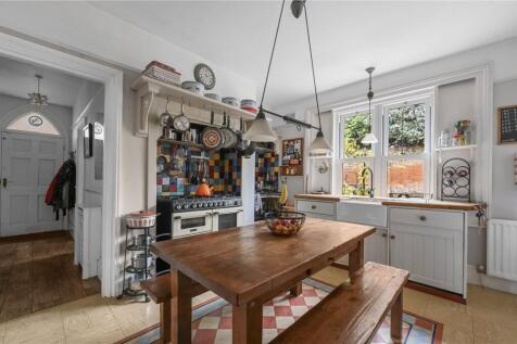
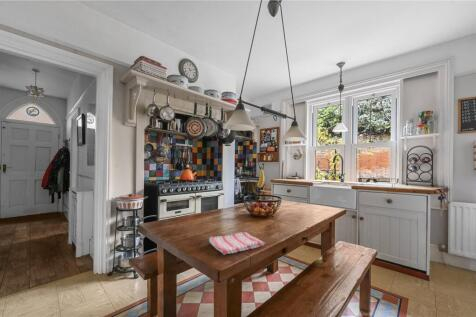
+ dish towel (236, 241)
